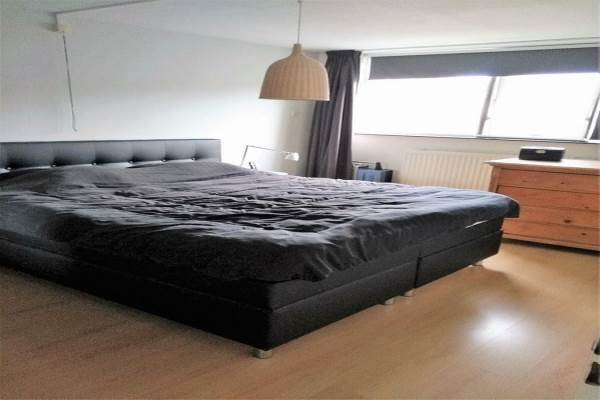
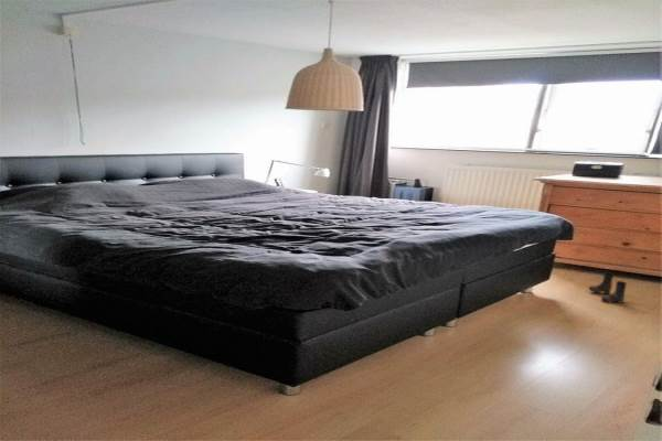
+ boots (607, 287)
